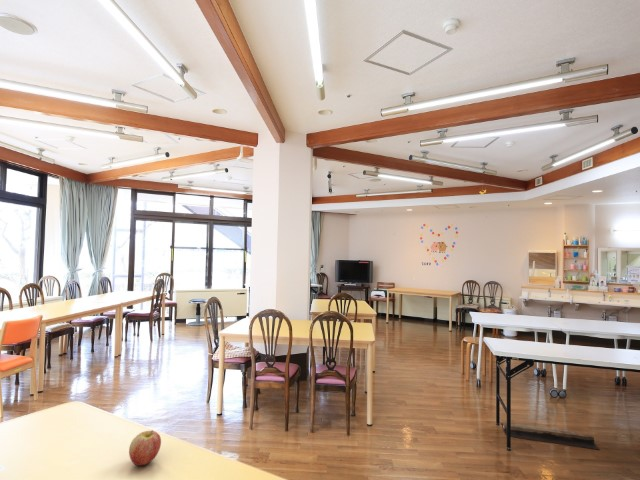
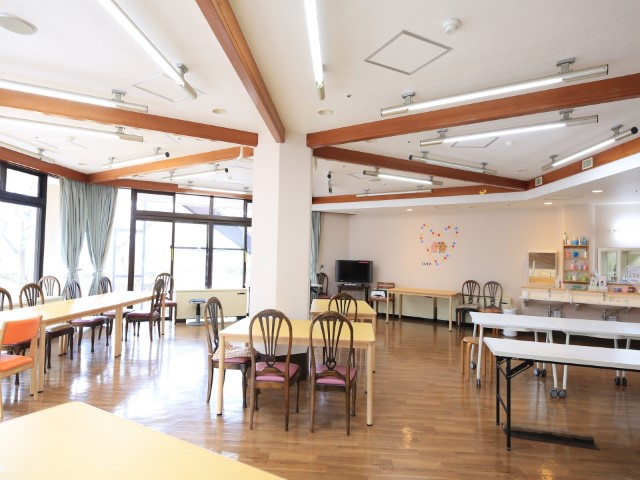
- apple (145, 446)
